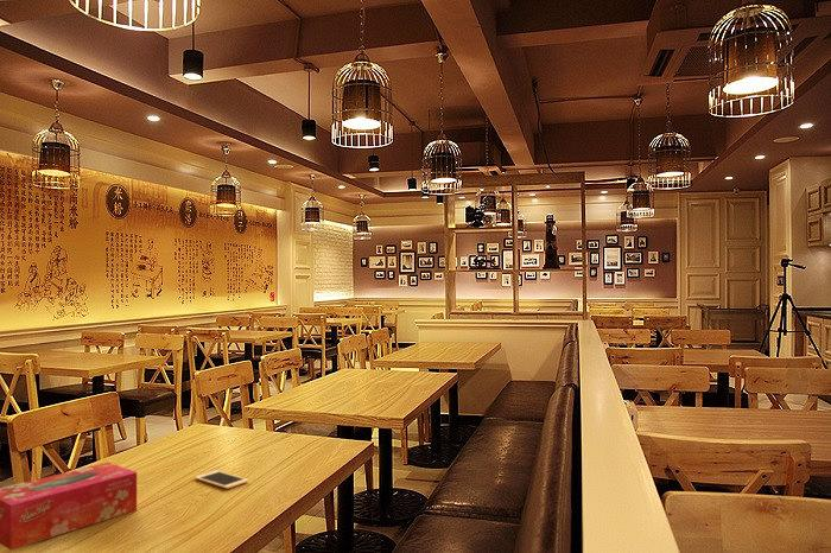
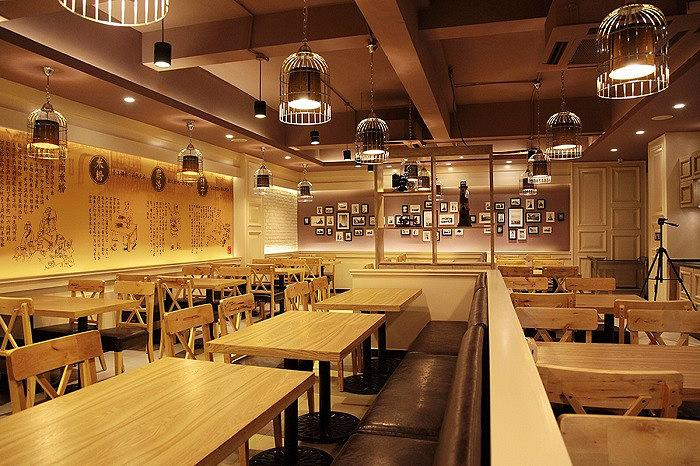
- tissue box (64, 501)
- cell phone (221, 478)
